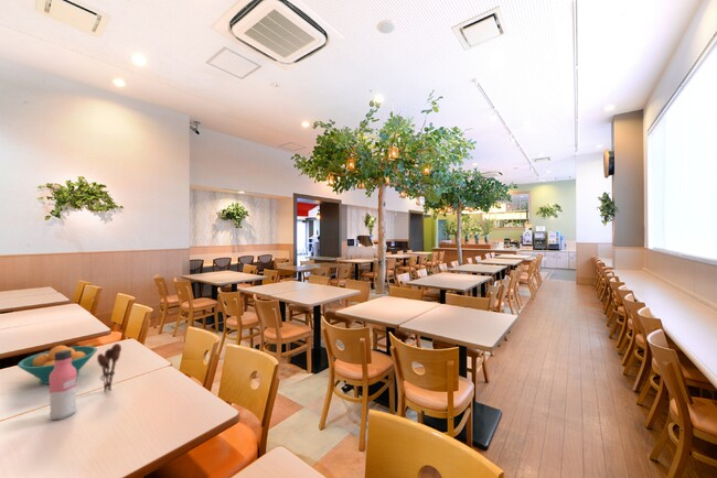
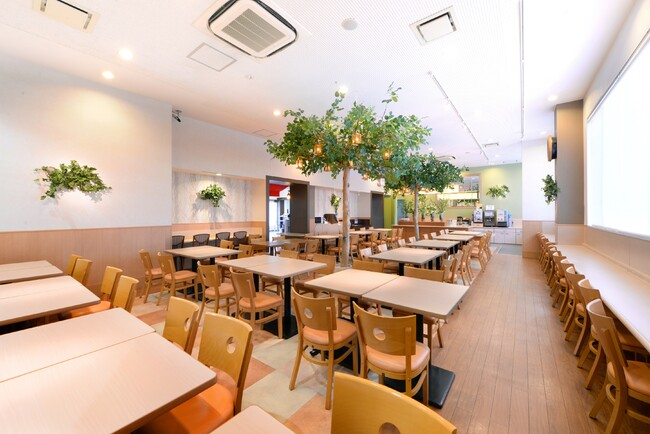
- fruit bowl (54, 360)
- utensil holder (109, 368)
- water bottle (63, 383)
